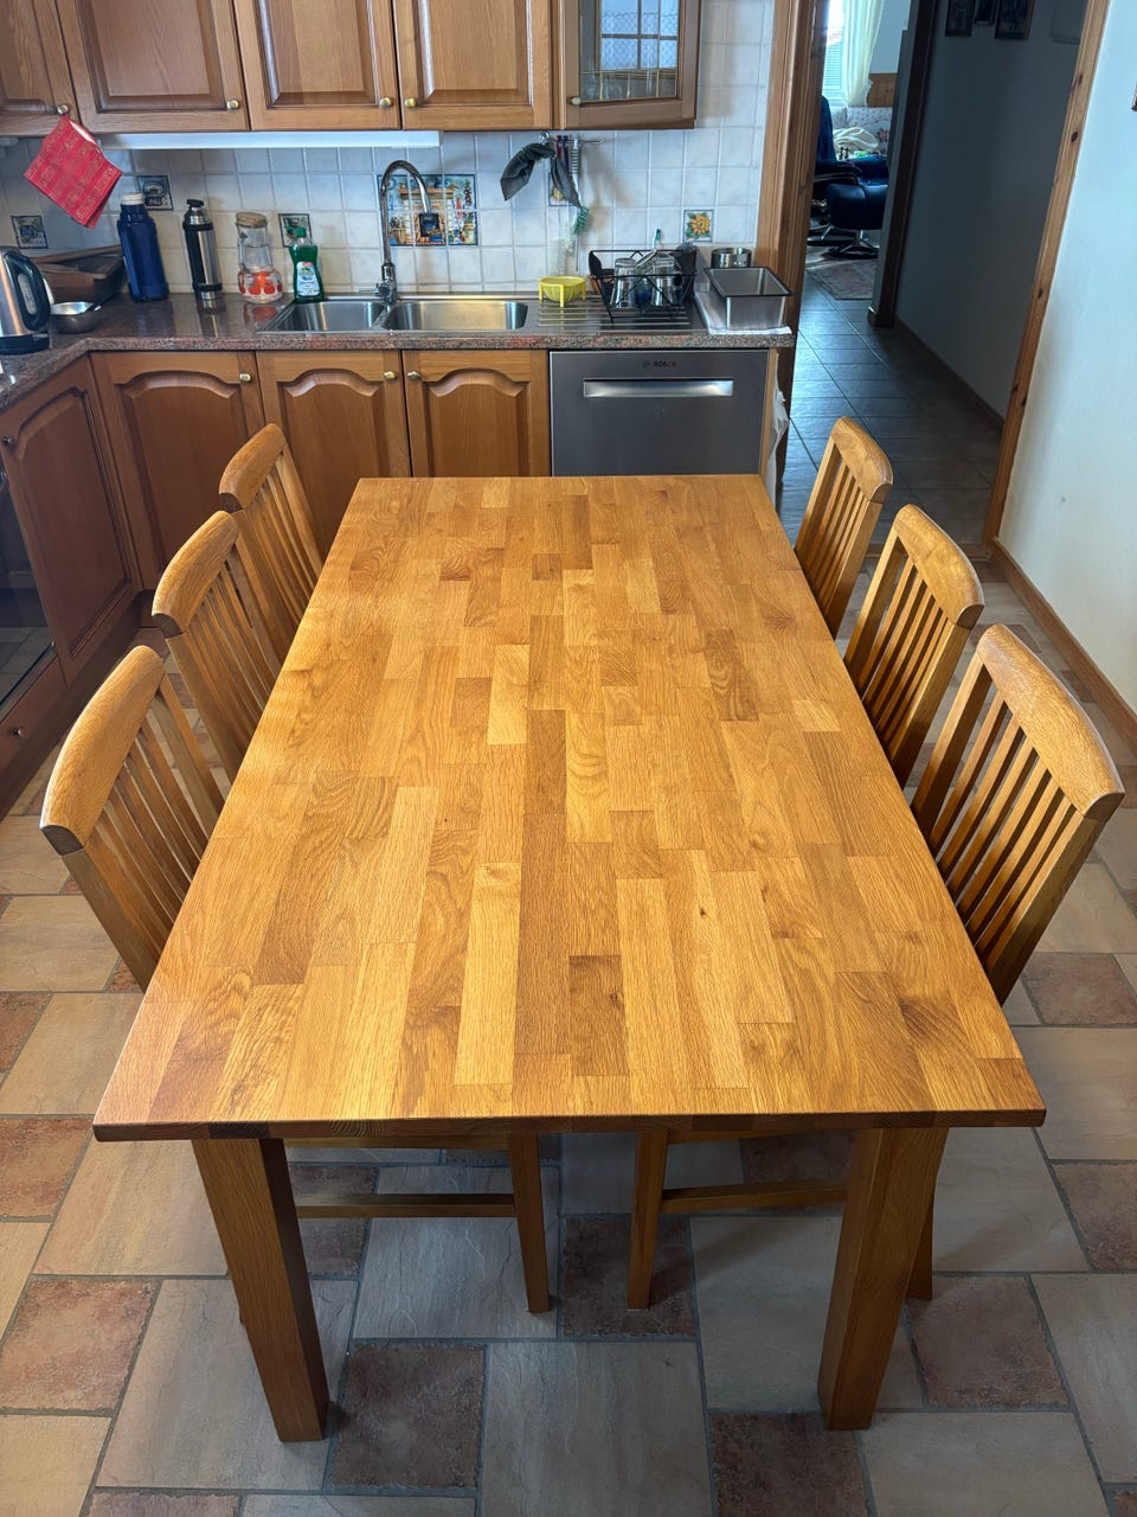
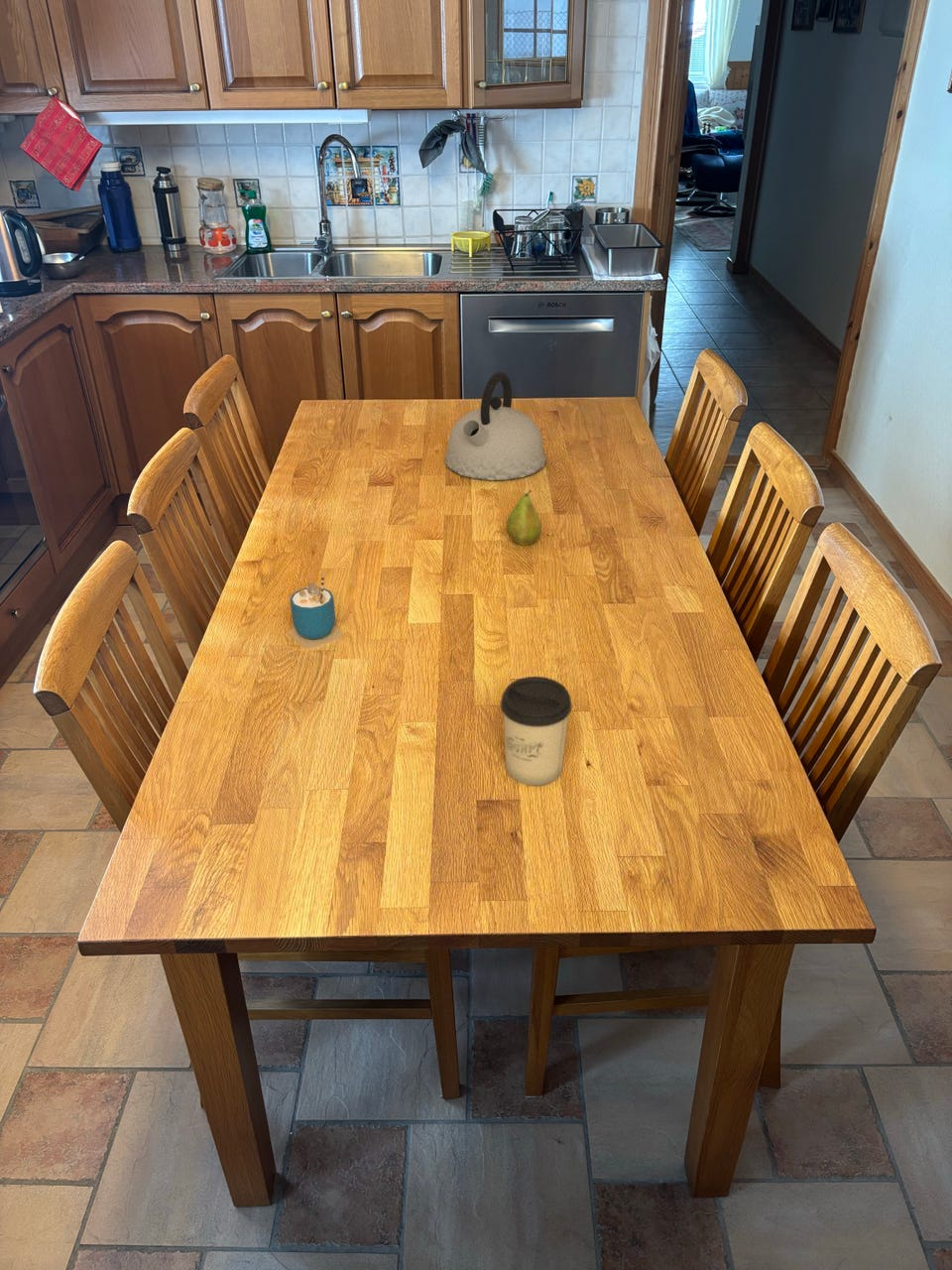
+ cup (535, 731)
+ fruit (525, 514)
+ kettle (493, 420)
+ cup (311, 603)
